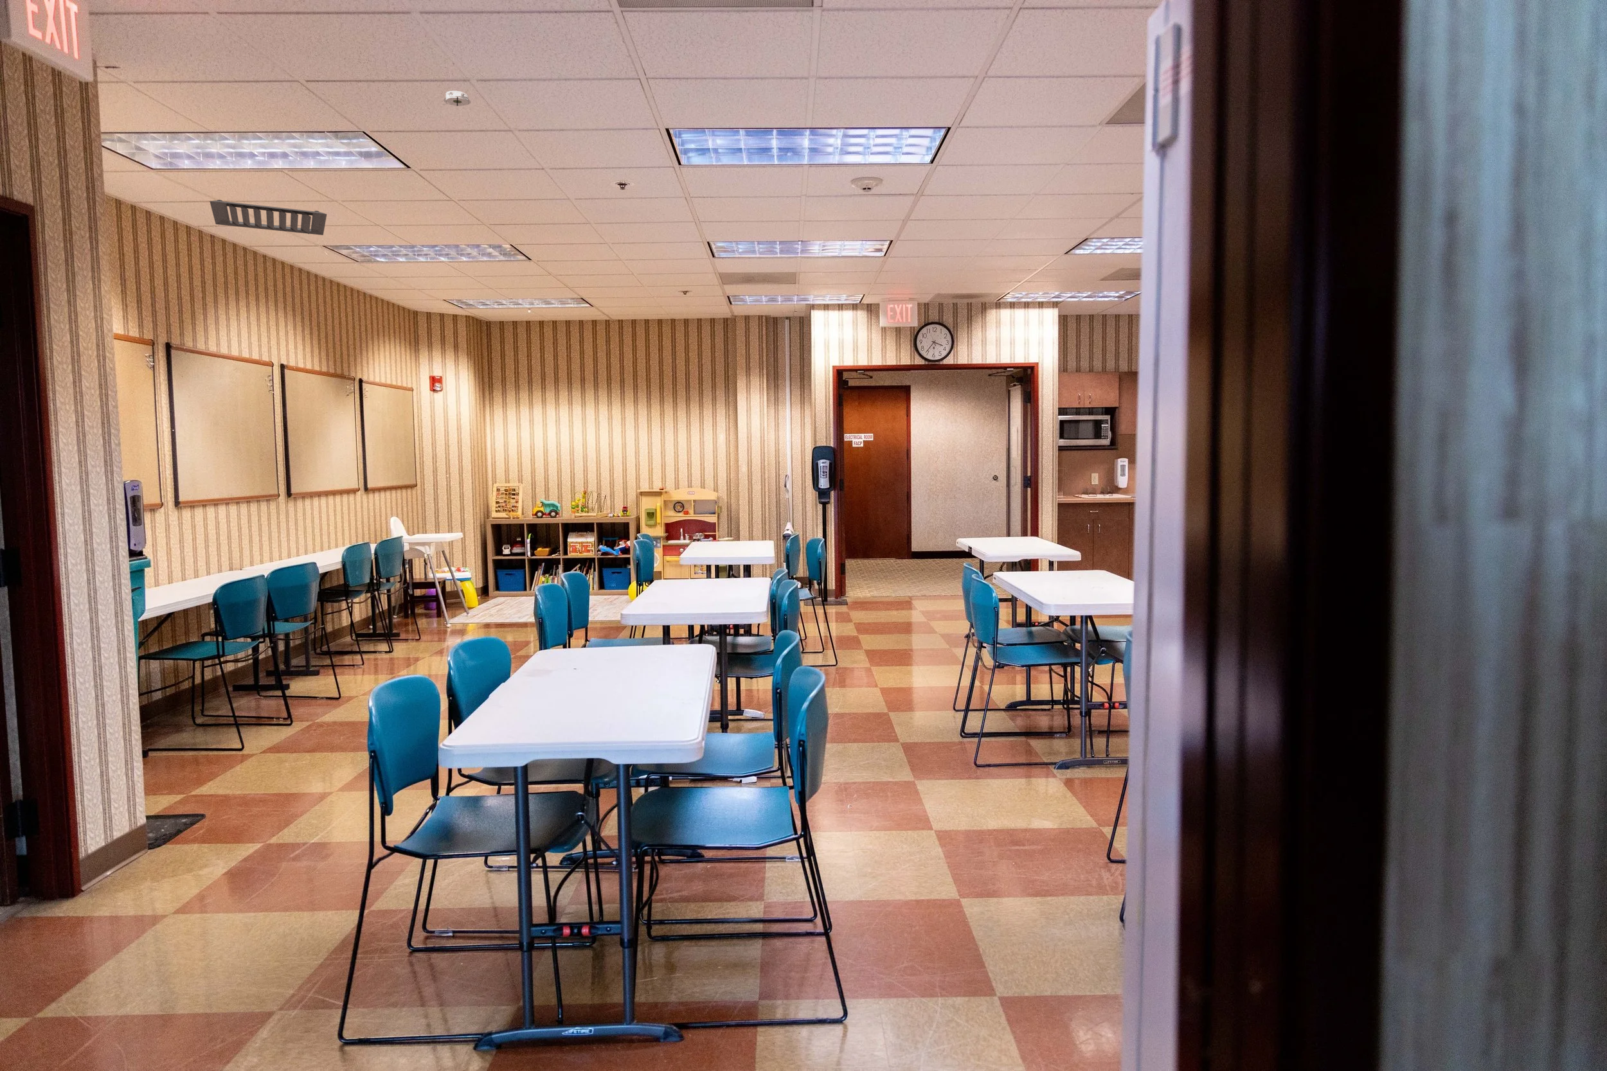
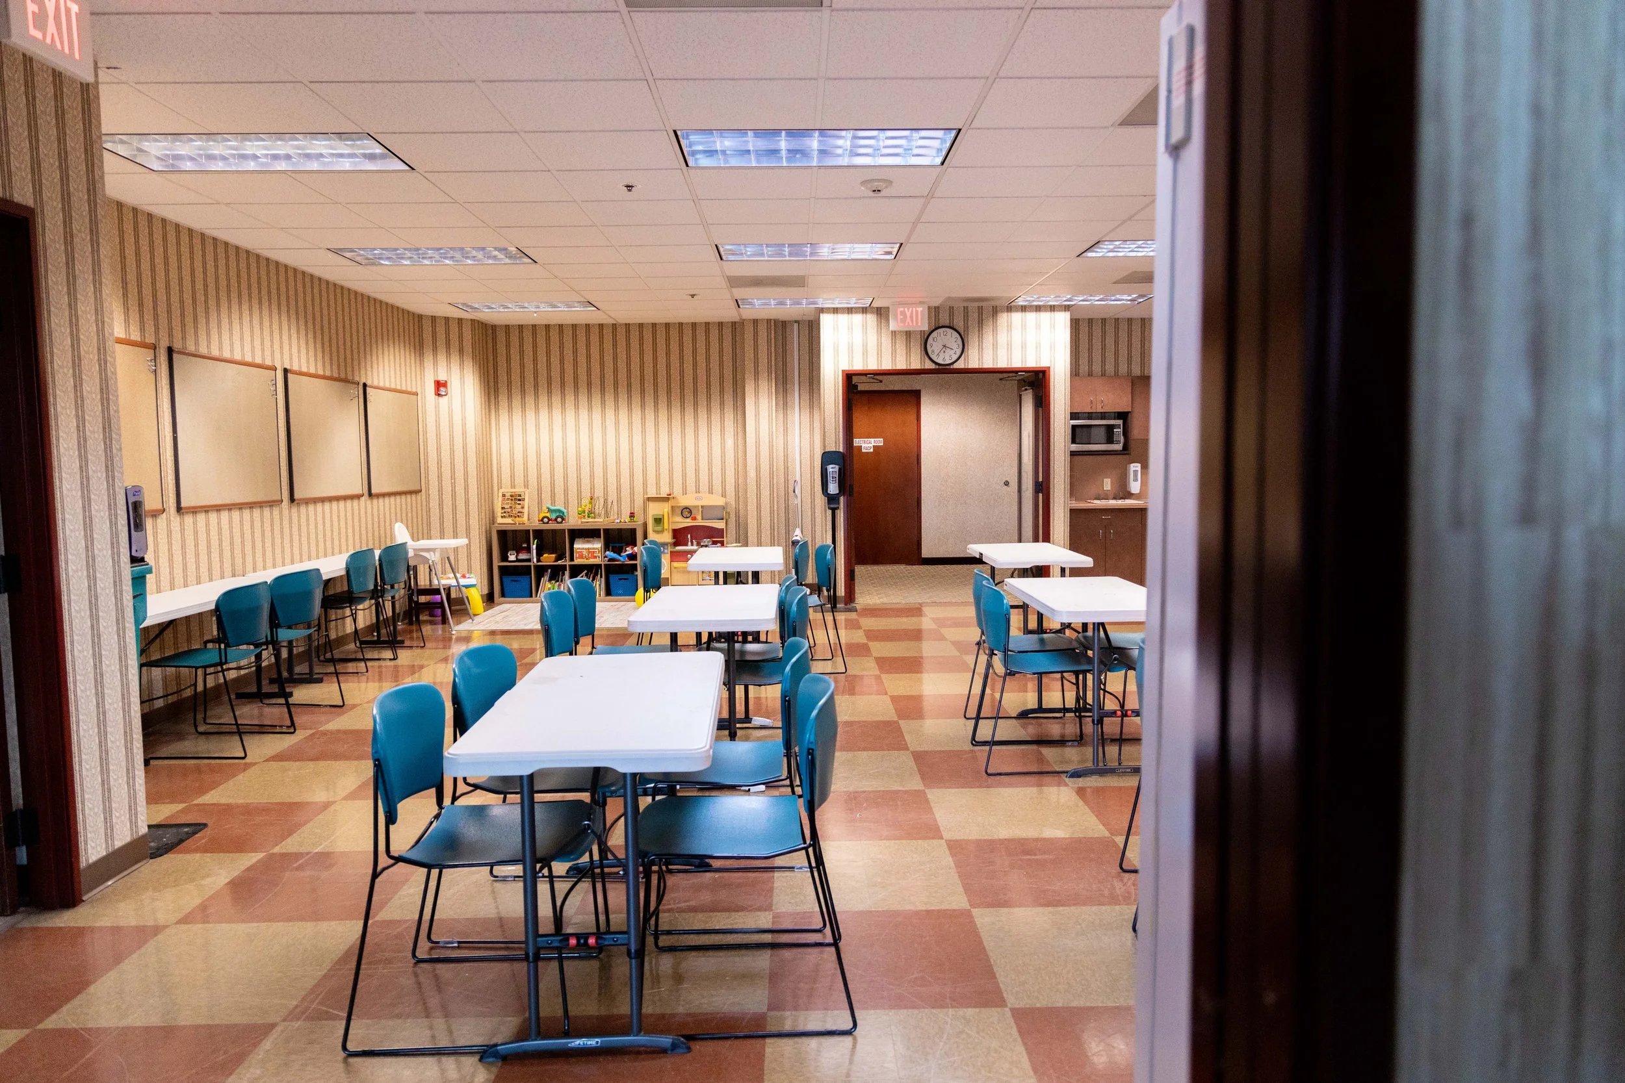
- ceiling vent (270, 219)
- smoke detector (456, 98)
